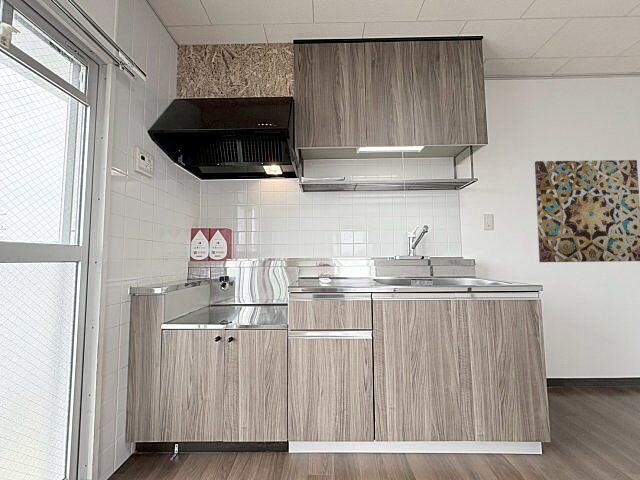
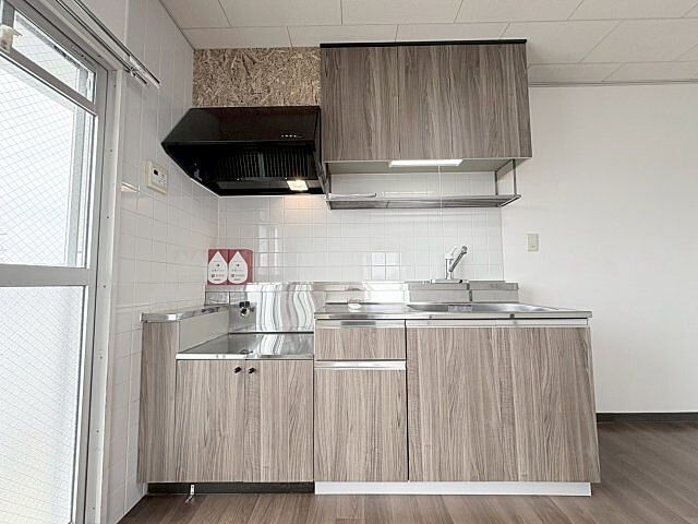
- wall art (588, 211)
